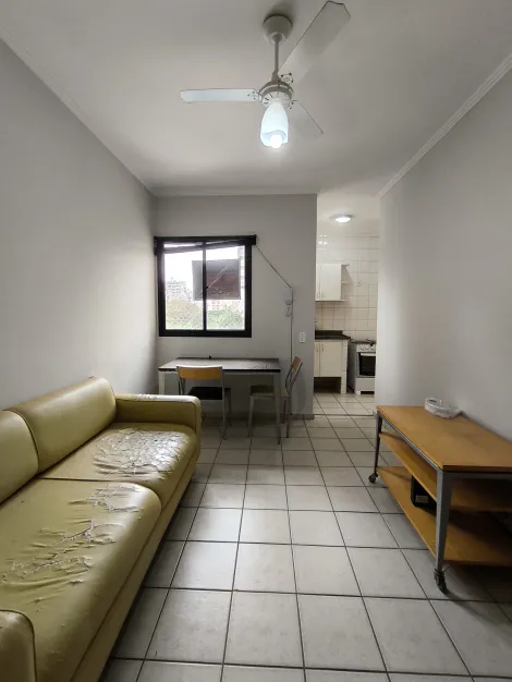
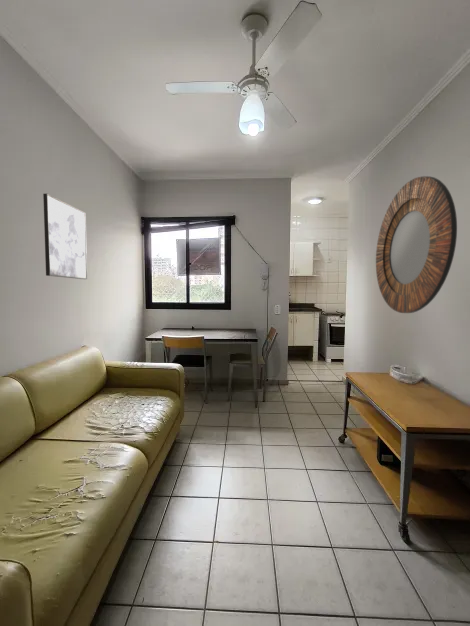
+ home mirror (407, 248)
+ wall art (67, 241)
